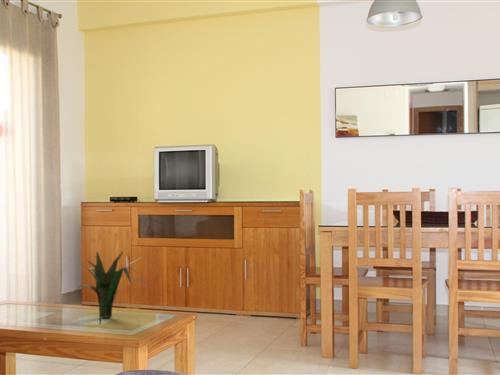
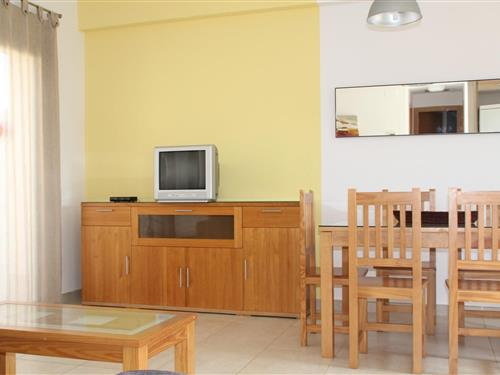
- plant (108, 286)
